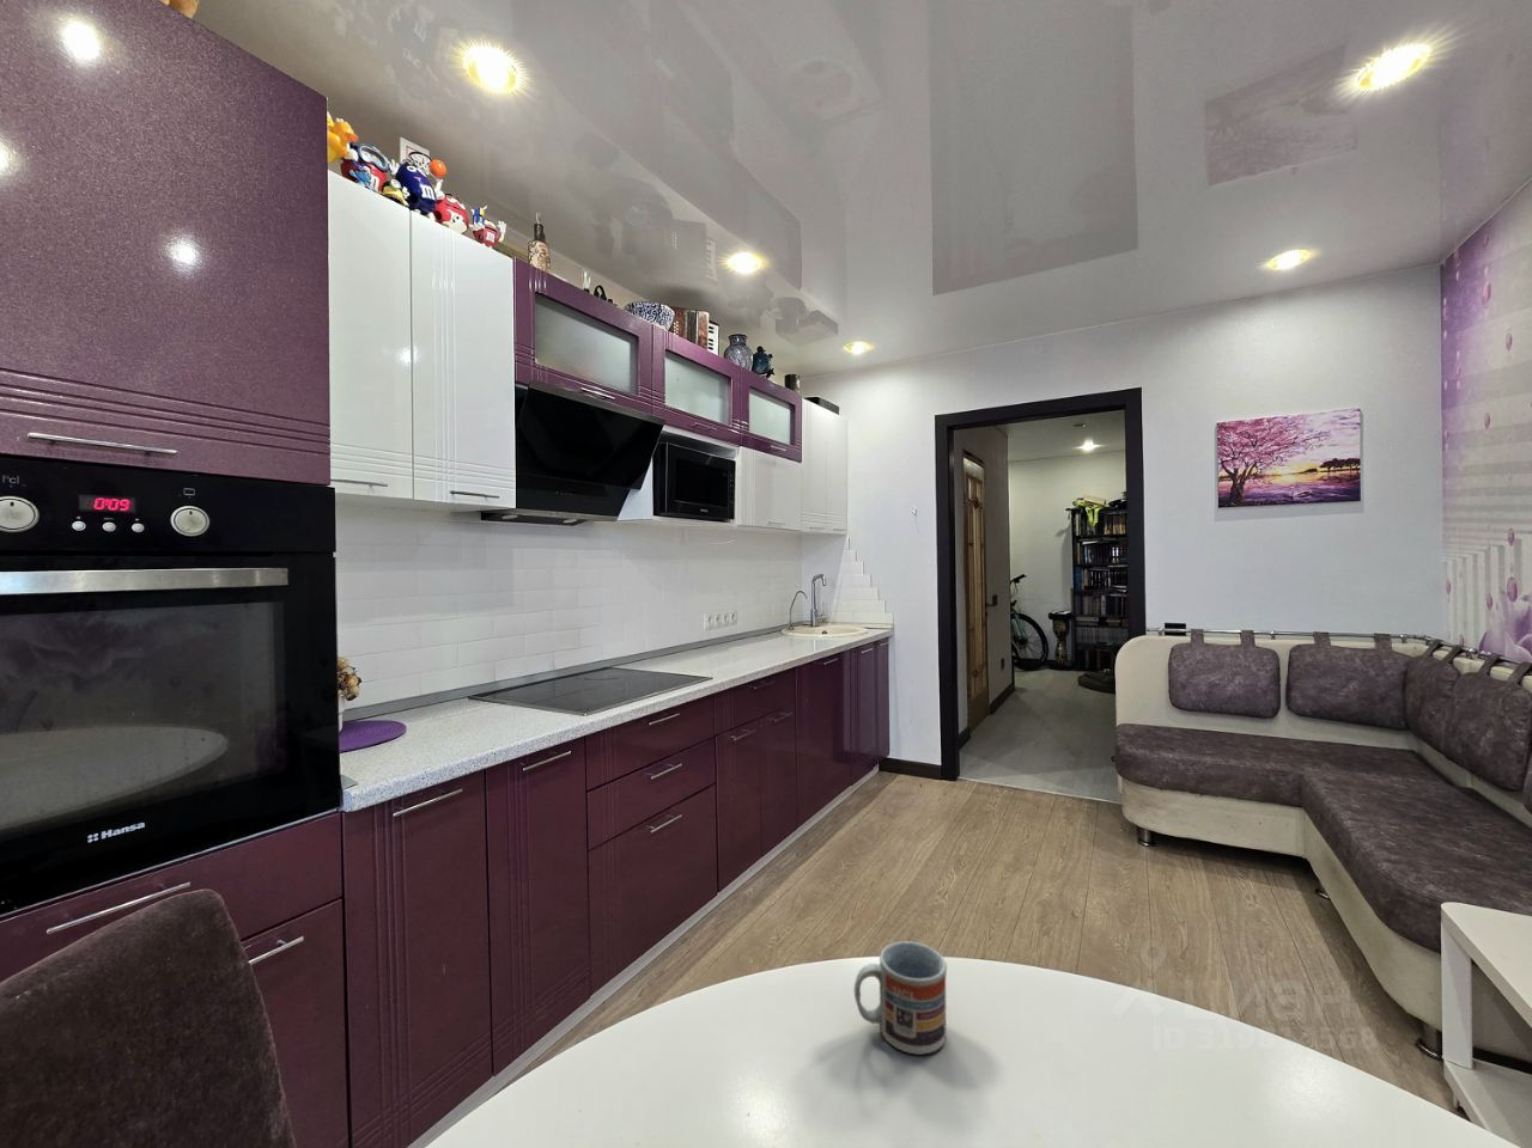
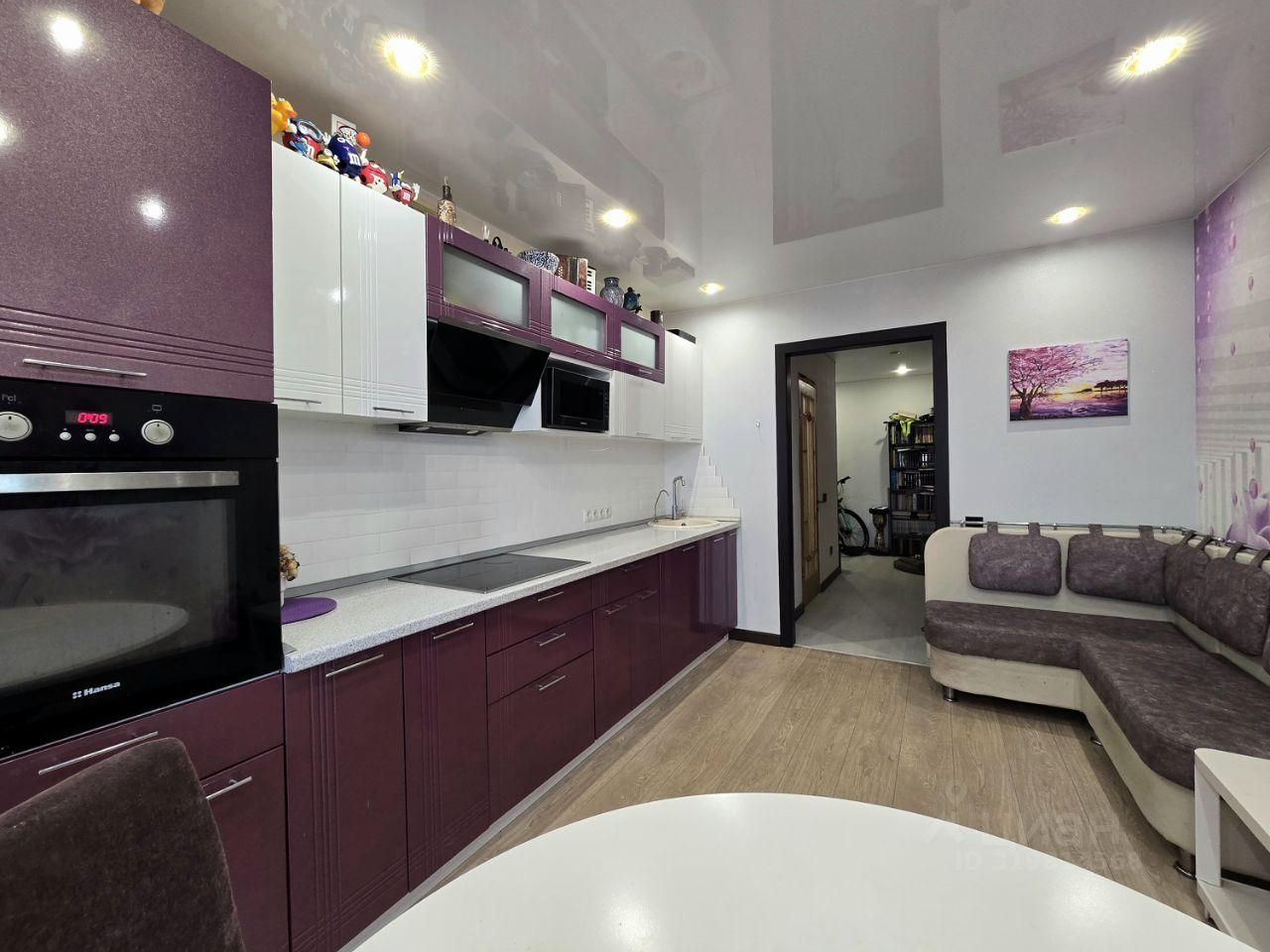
- cup (900, 995)
